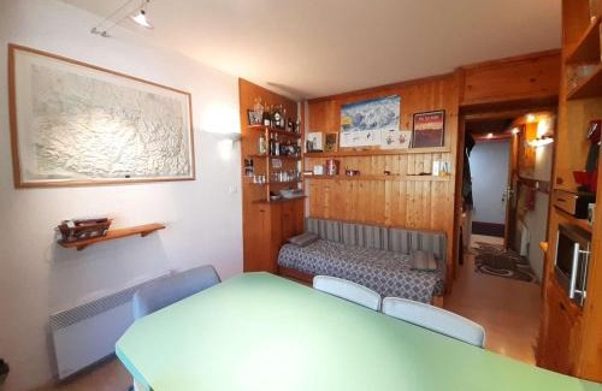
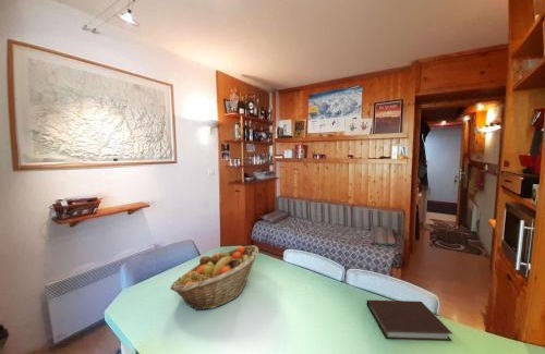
+ notebook (404, 317)
+ fruit basket (219, 271)
